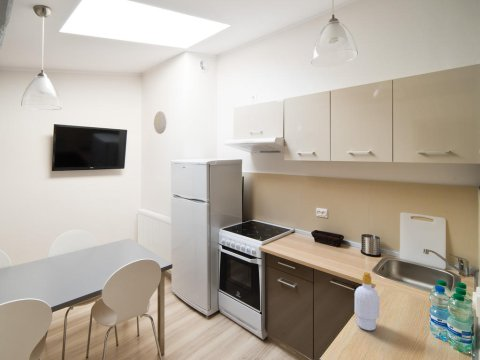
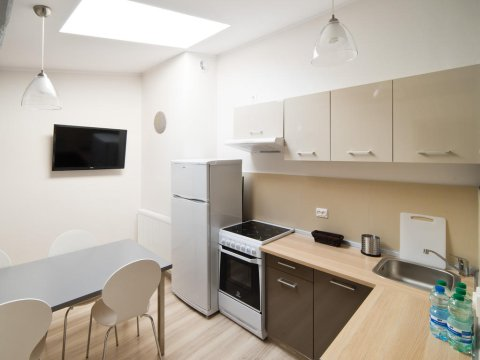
- soap bottle (366, 299)
